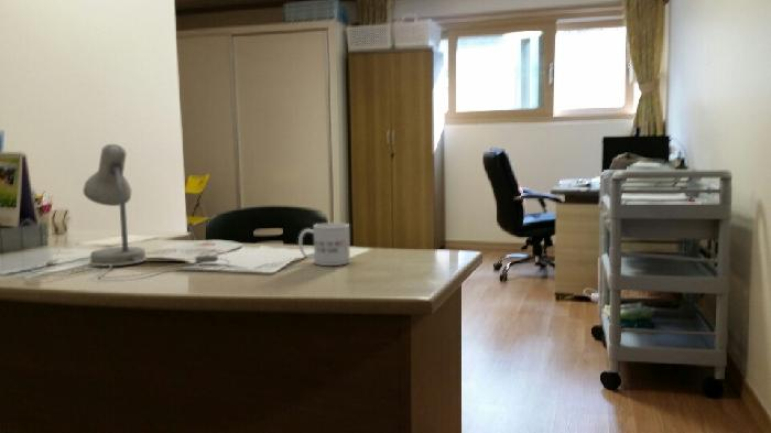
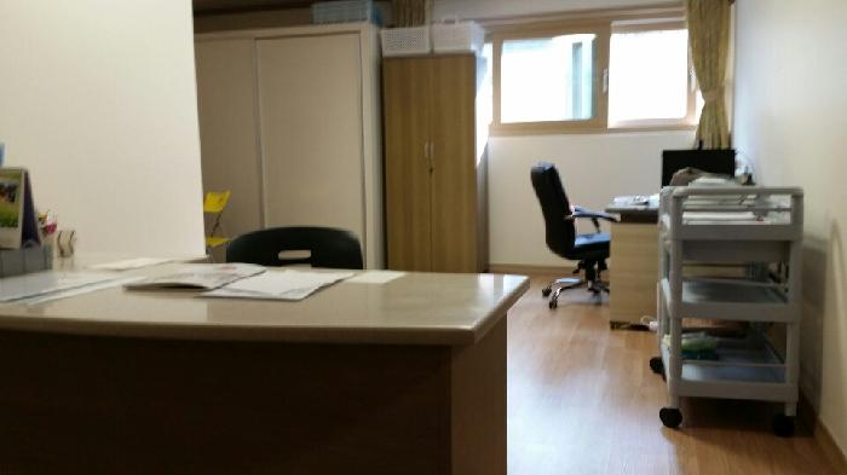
- mug (323, 243)
- desk lamp (128, 201)
